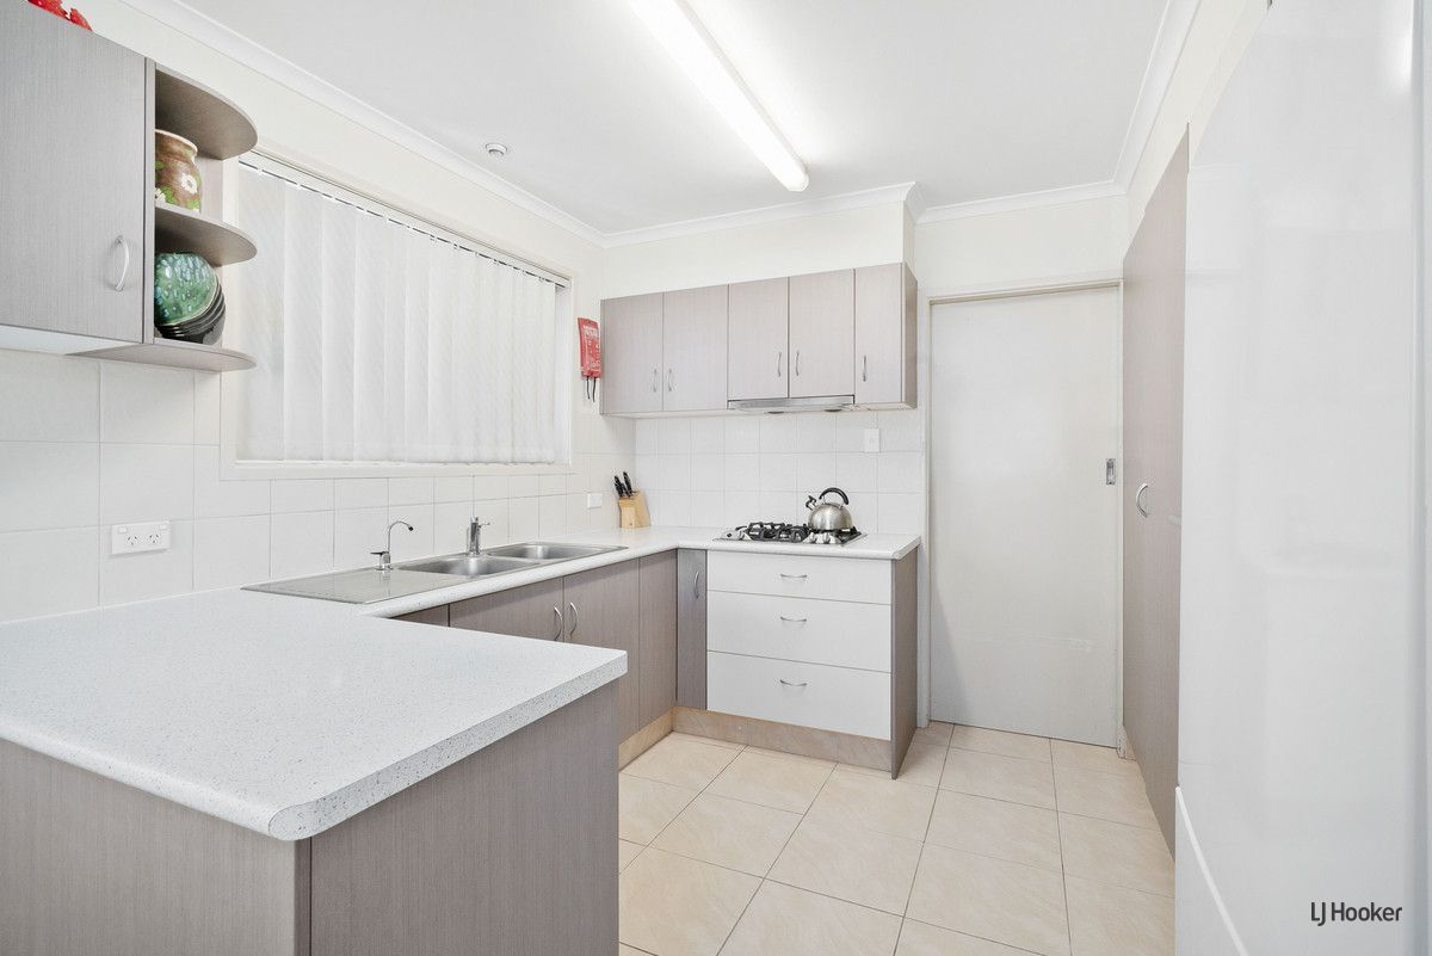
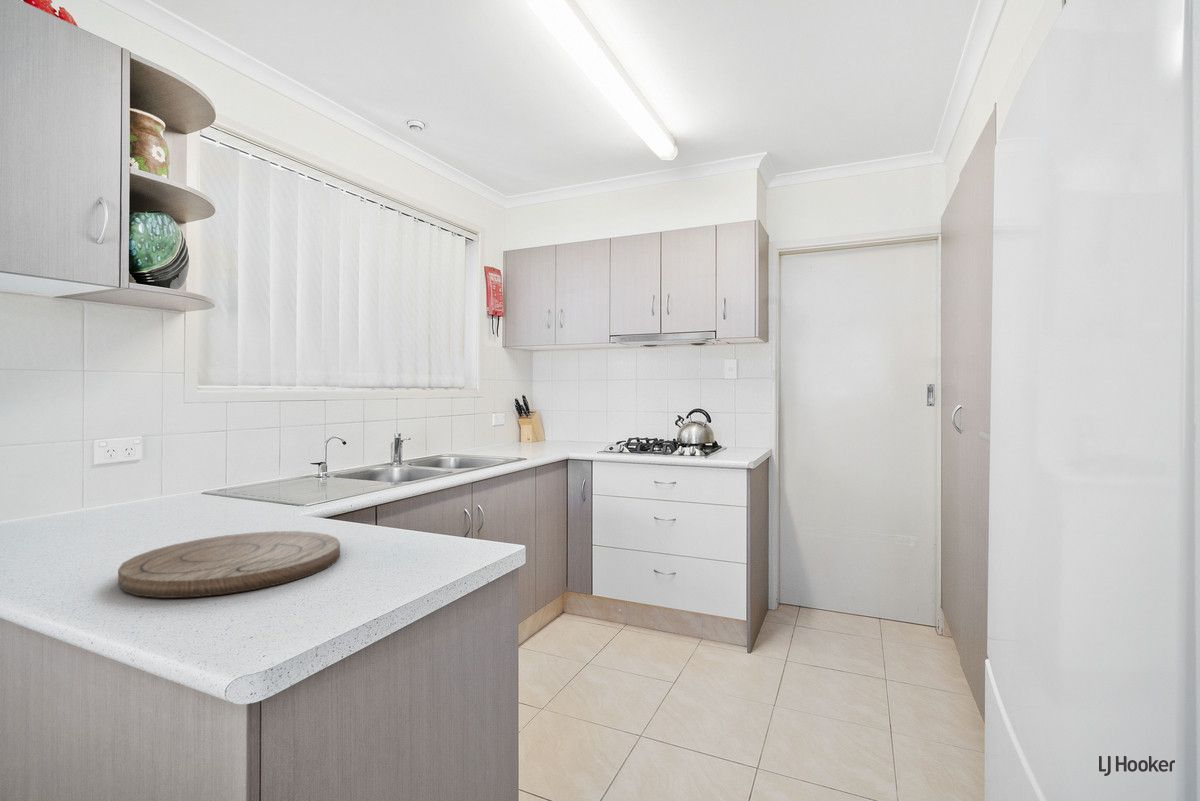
+ cutting board (238, 559)
